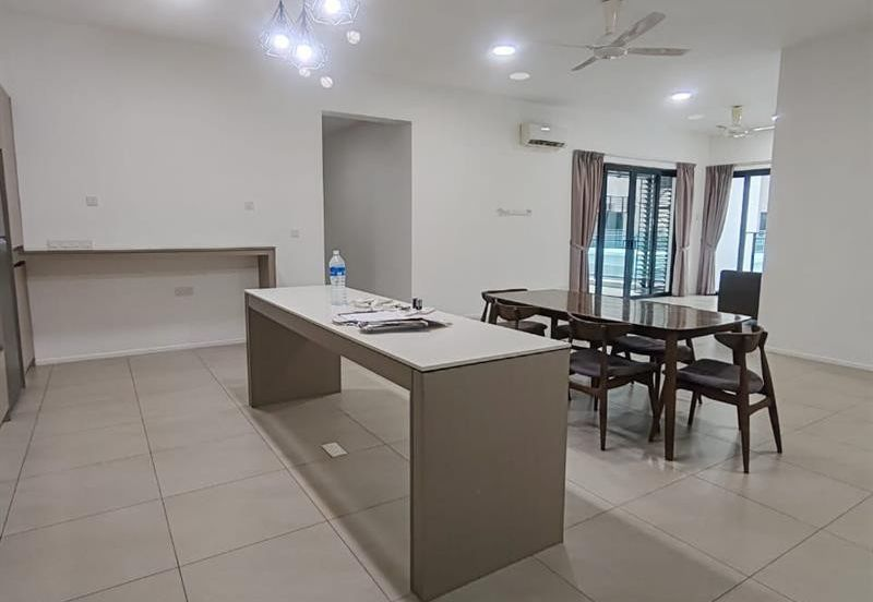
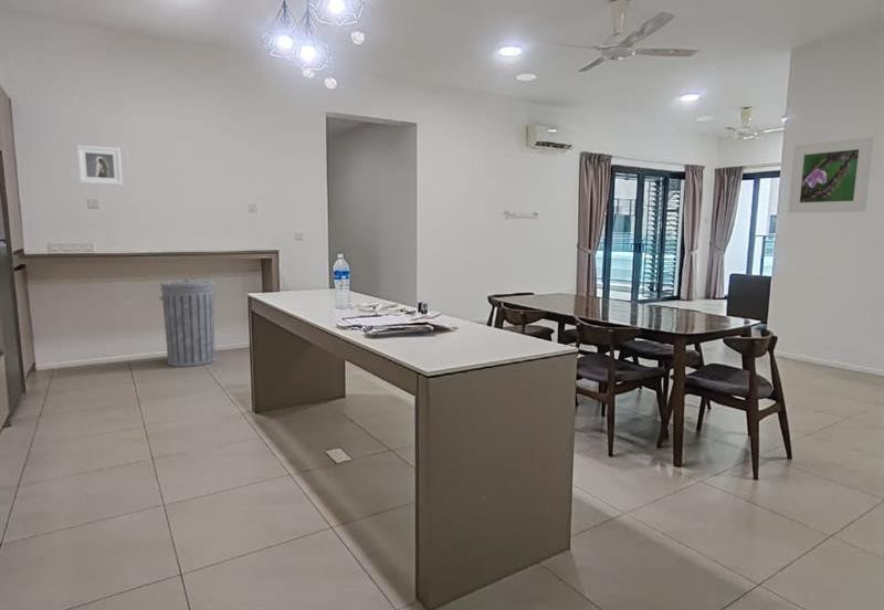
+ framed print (828, 177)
+ trash can (189, 319)
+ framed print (99, 165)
